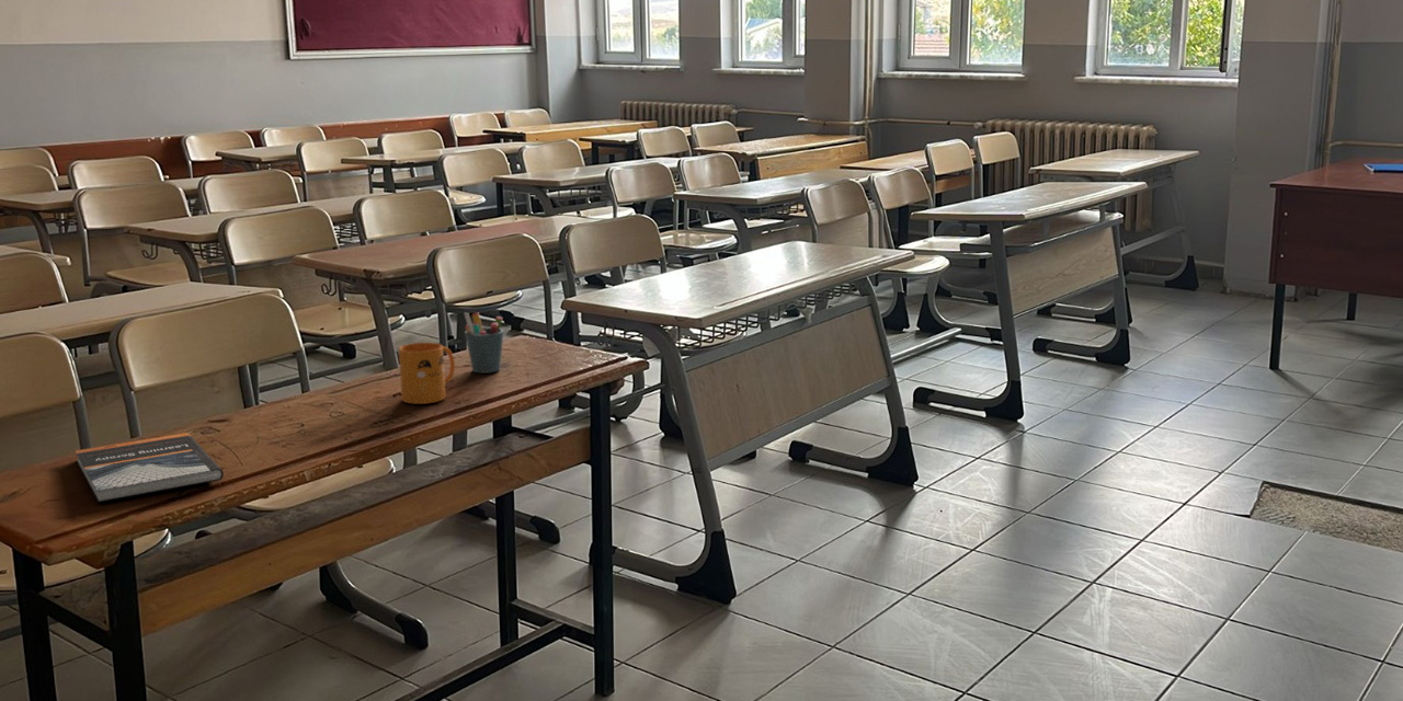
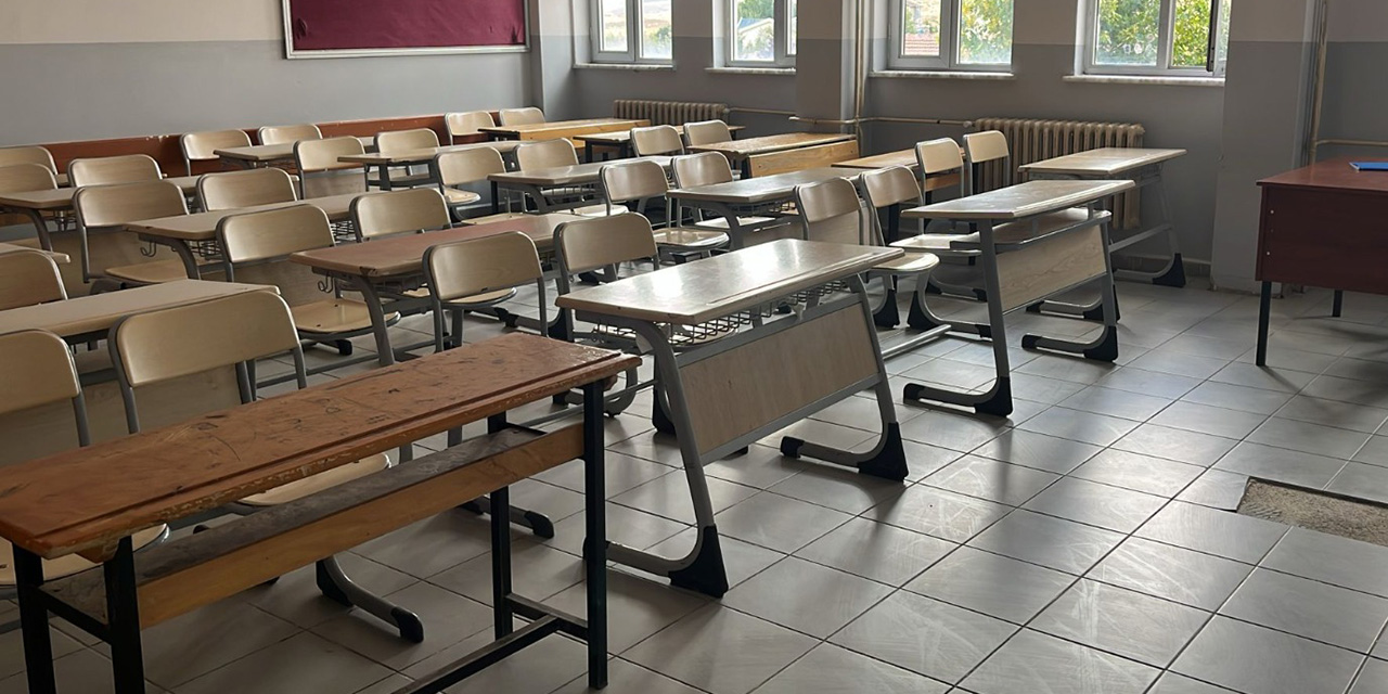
- book (147, 464)
- pen holder (483, 340)
- mug (429, 370)
